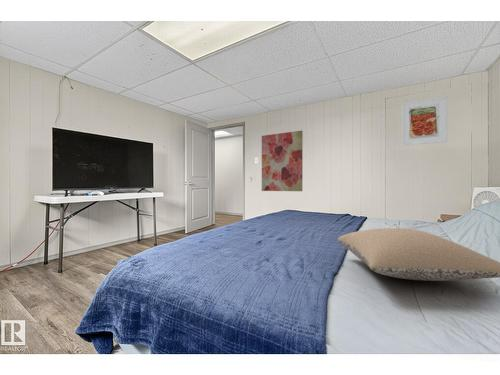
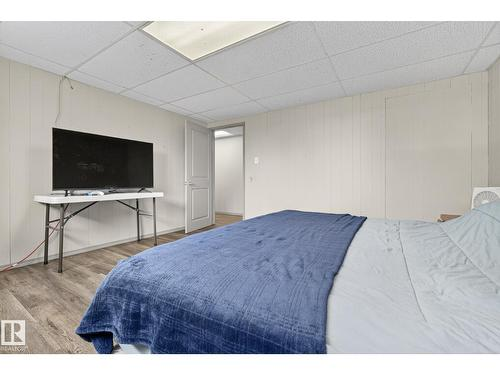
- wall art (281, 162)
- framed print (423, 122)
- pillow (405, 252)
